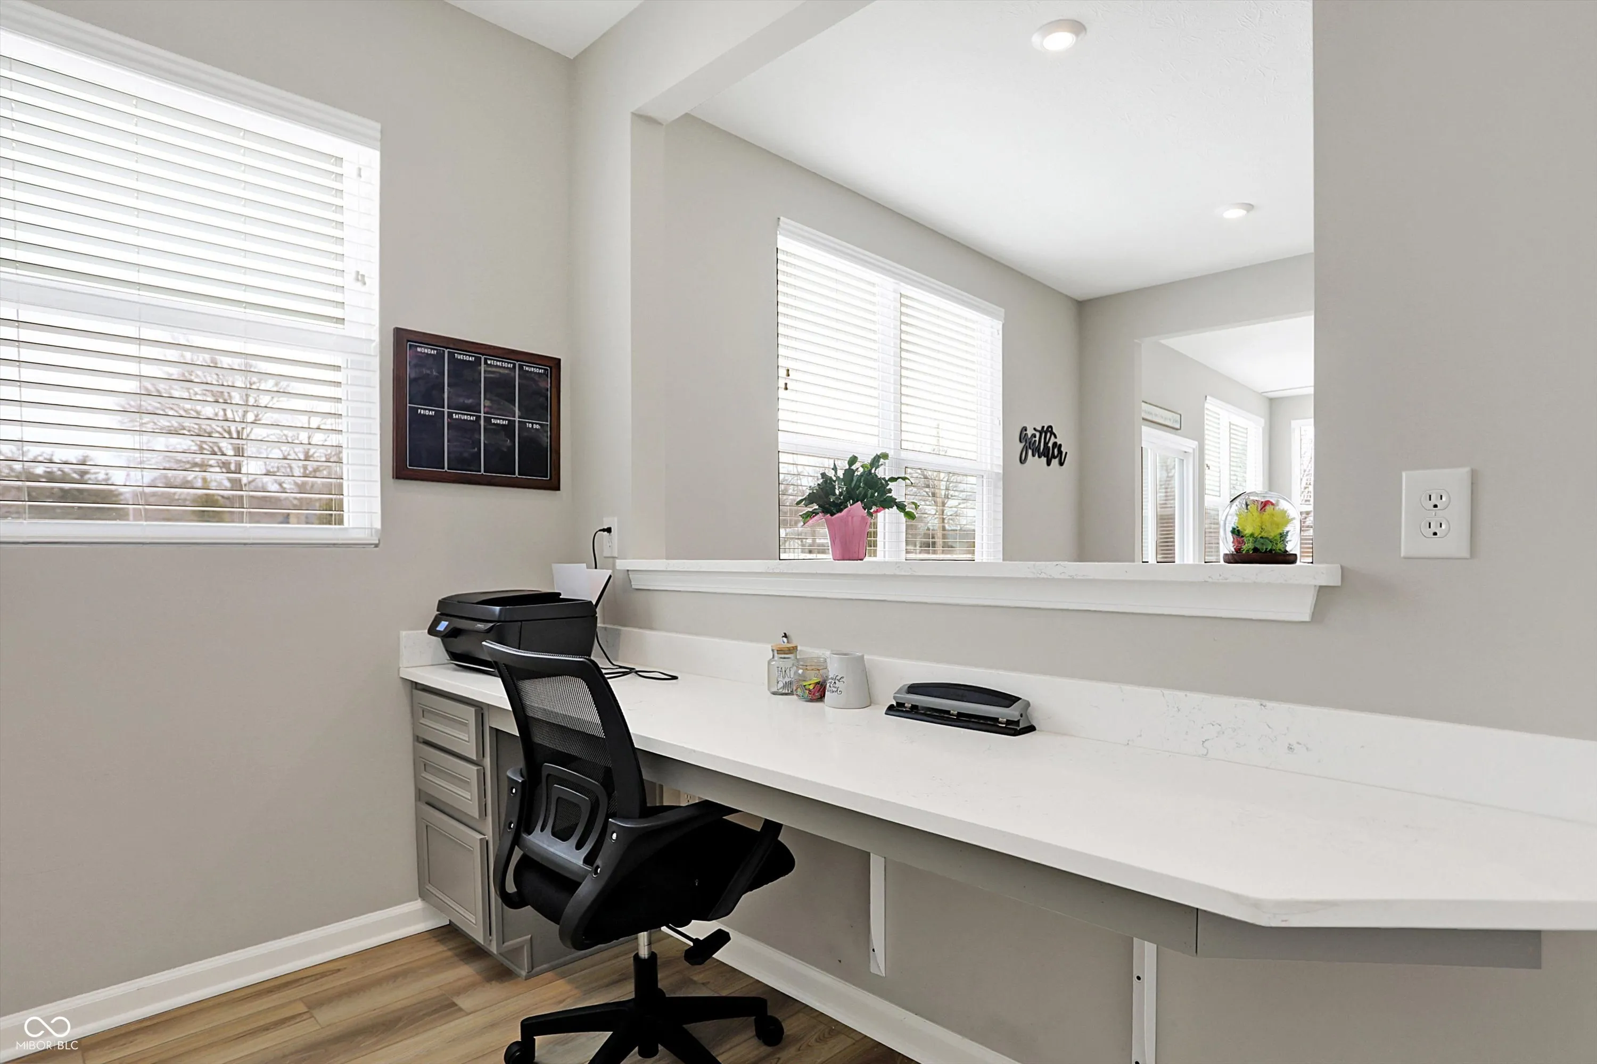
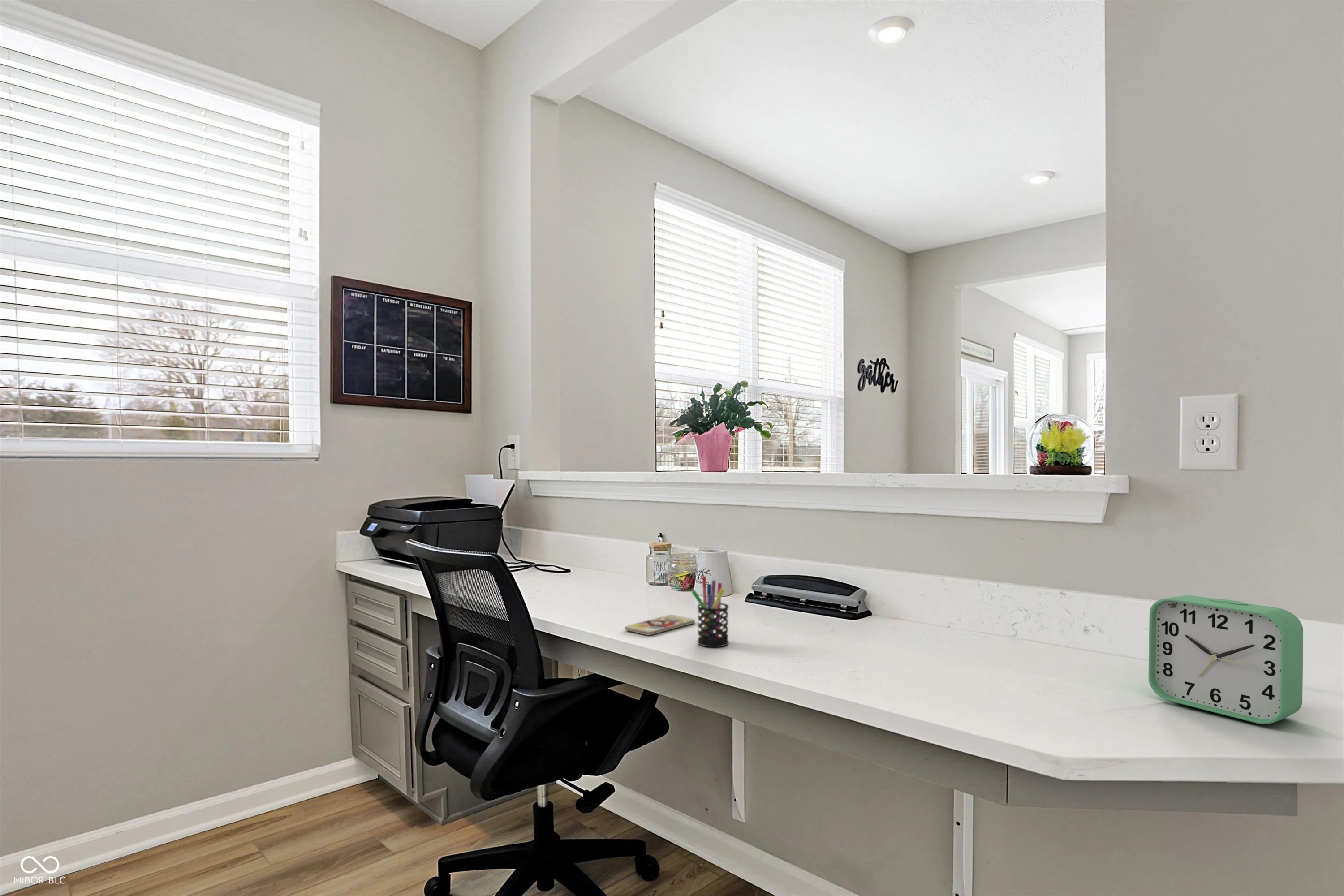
+ smartphone (660, 624)
+ pen holder (709, 611)
+ alarm clock (1223, 655)
